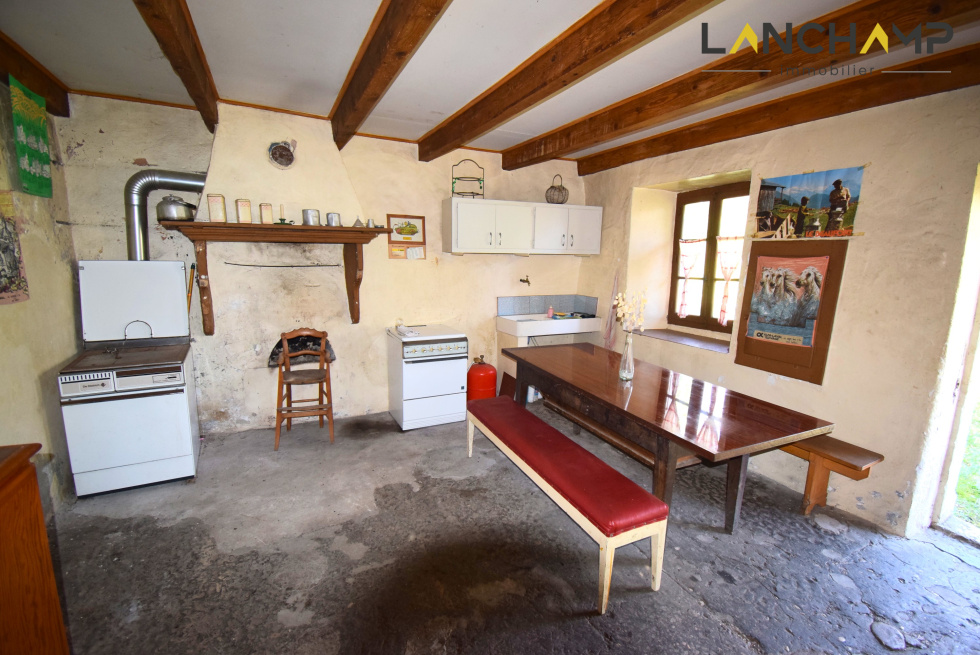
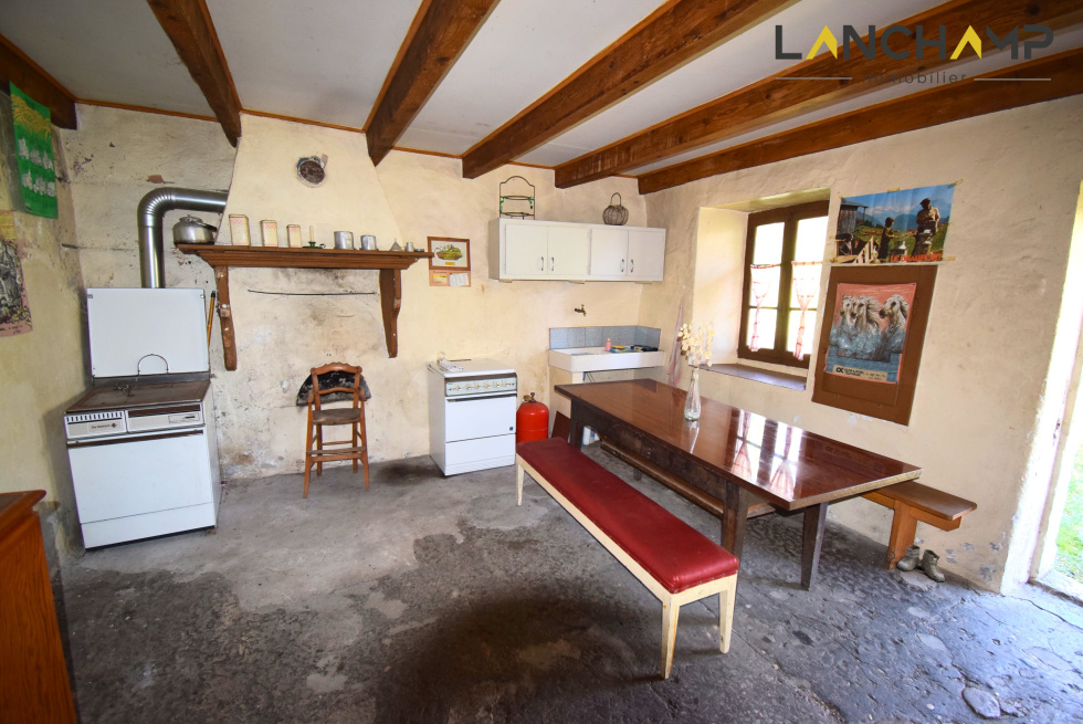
+ boots (918, 560)
